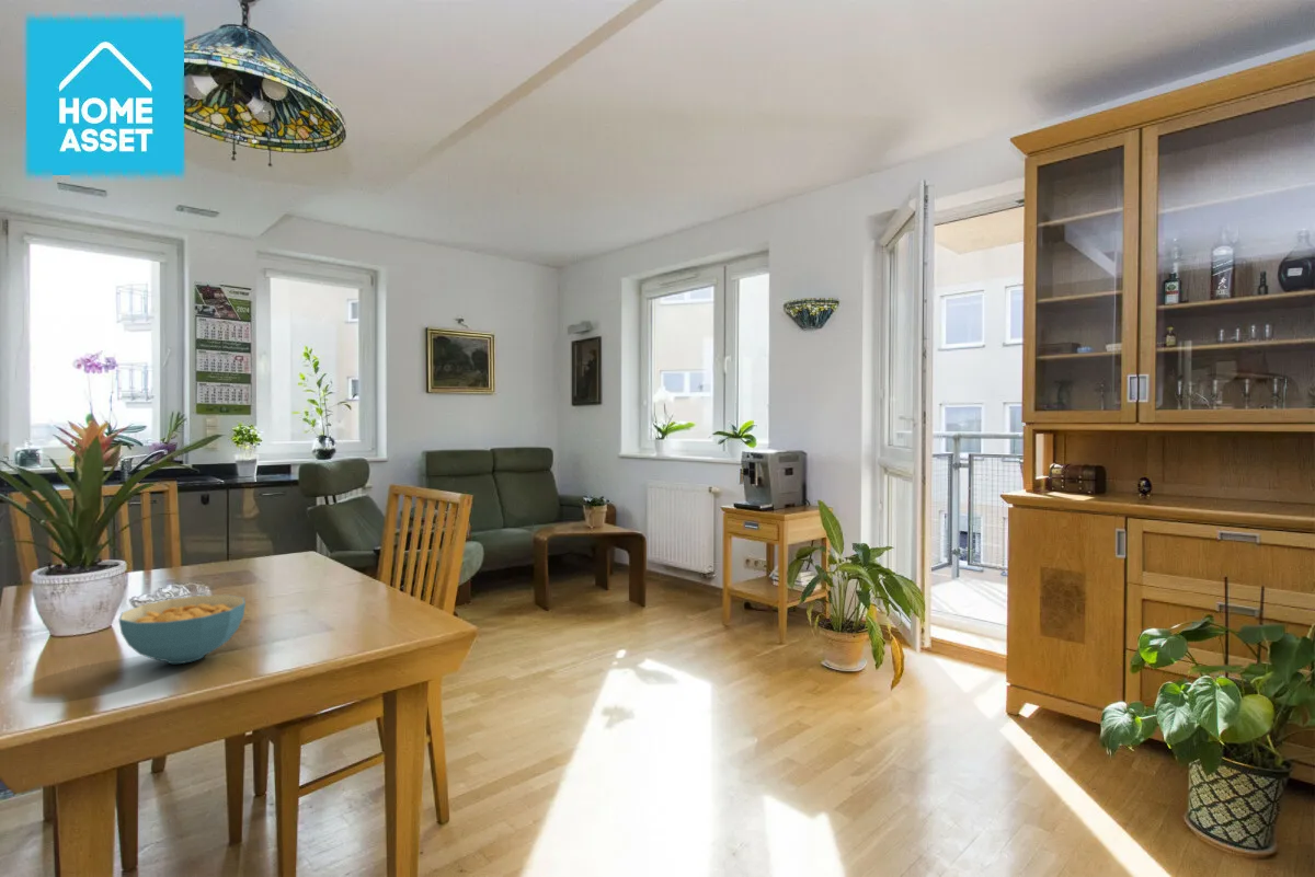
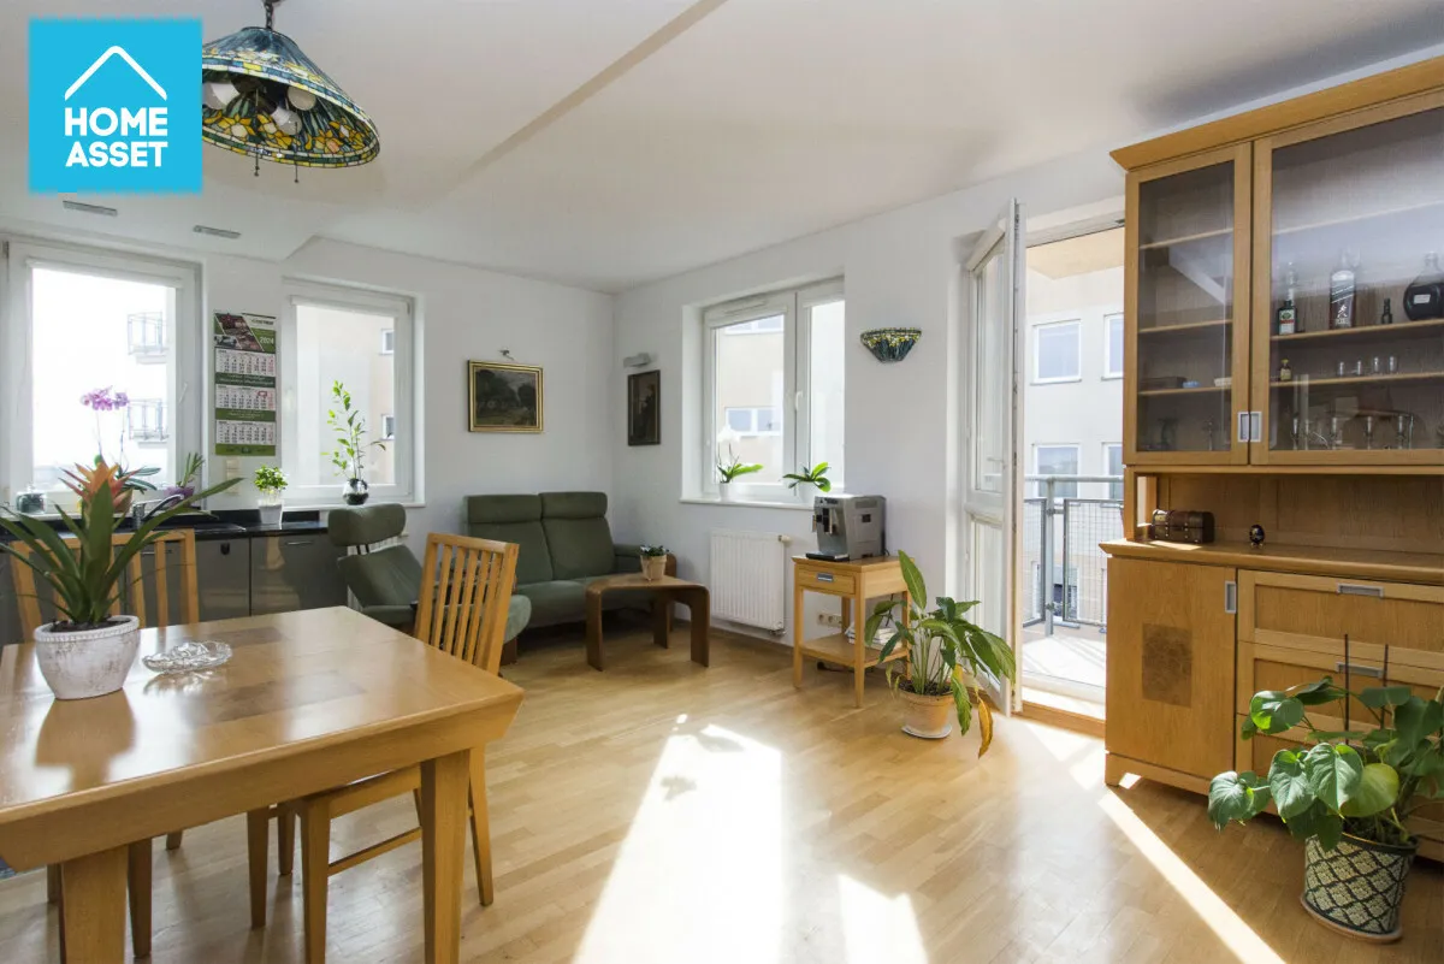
- cereal bowl (185, 633)
